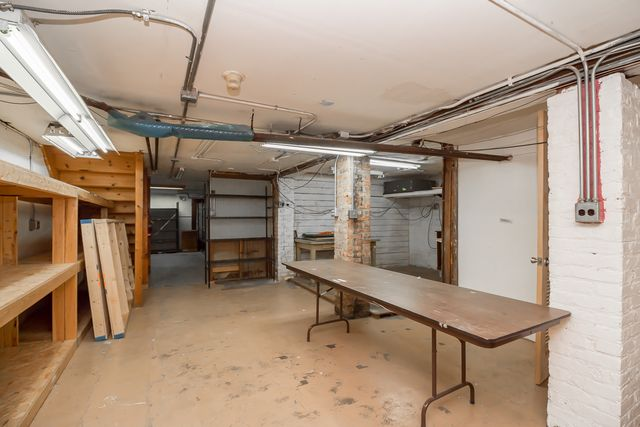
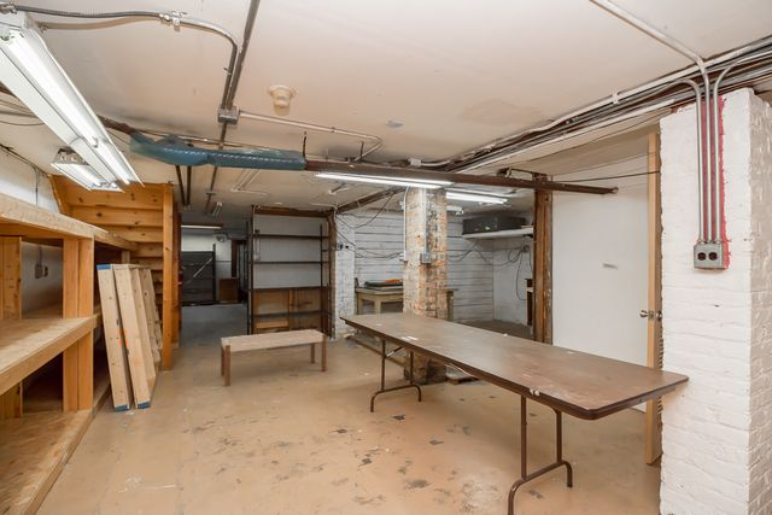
+ bench (274, 346)
